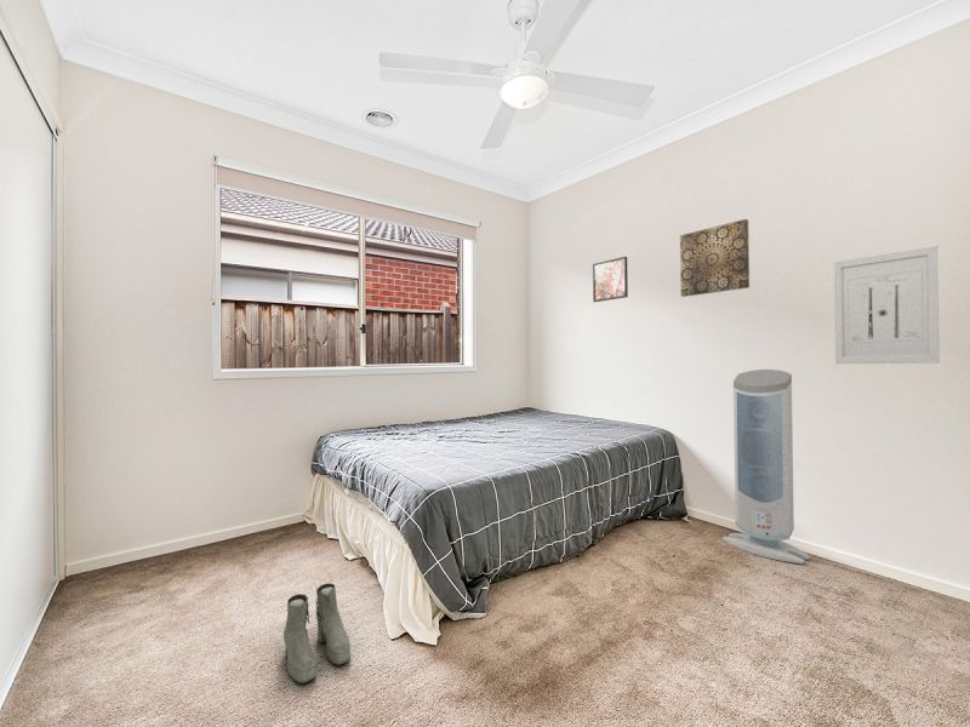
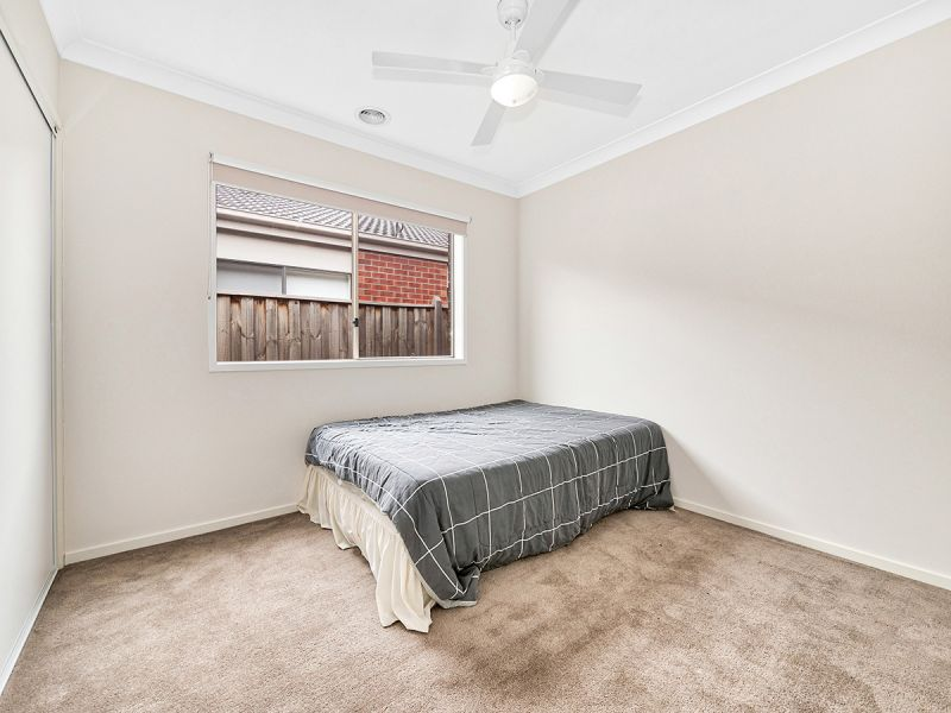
- air purifier (763, 458)
- wall art (712, 259)
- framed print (609, 280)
- boots (318, 626)
- wall art (883, 309)
